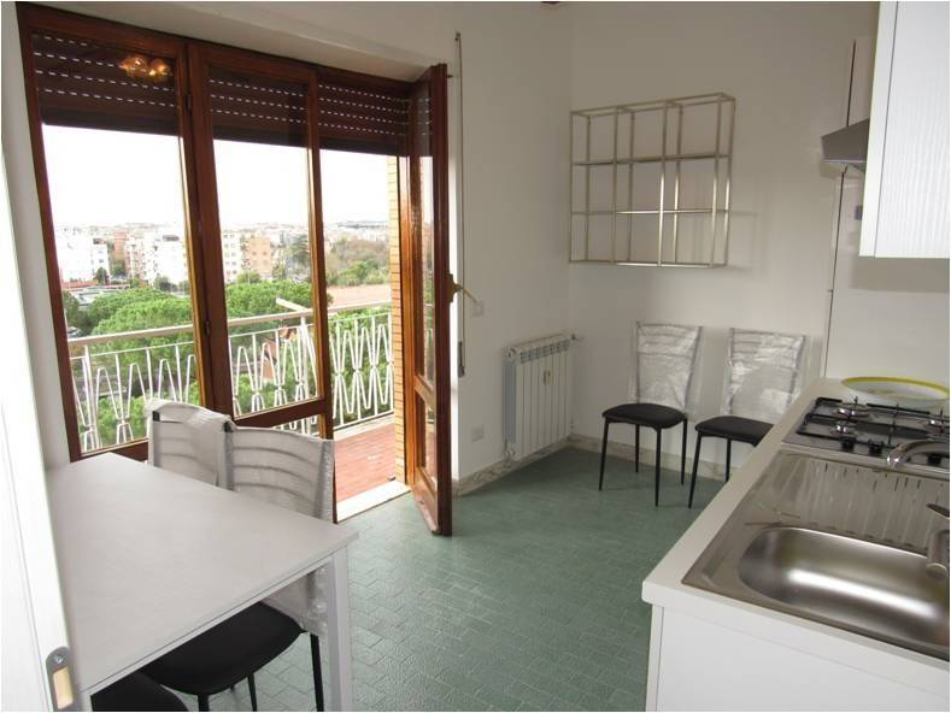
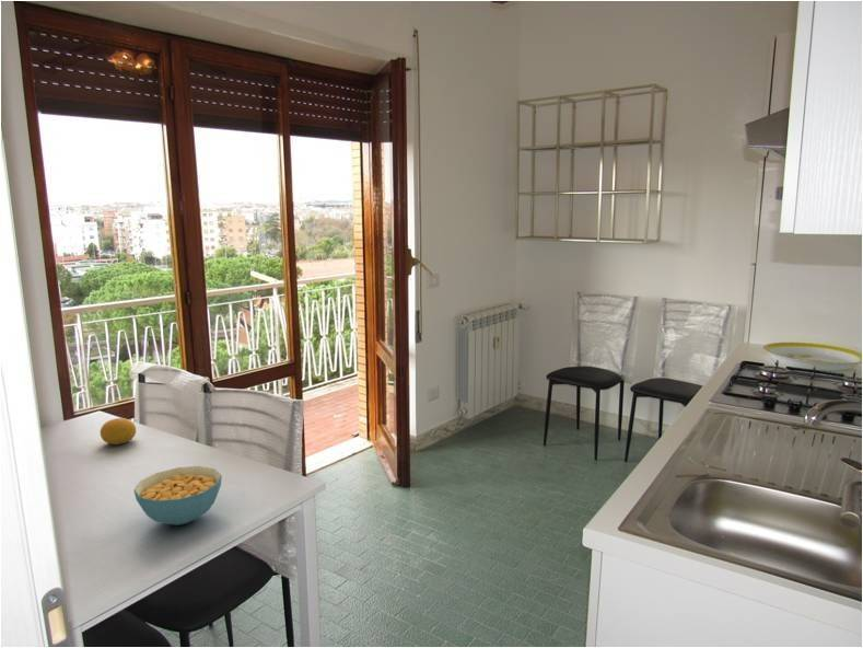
+ cereal bowl (180, 500)
+ fruit (118, 430)
